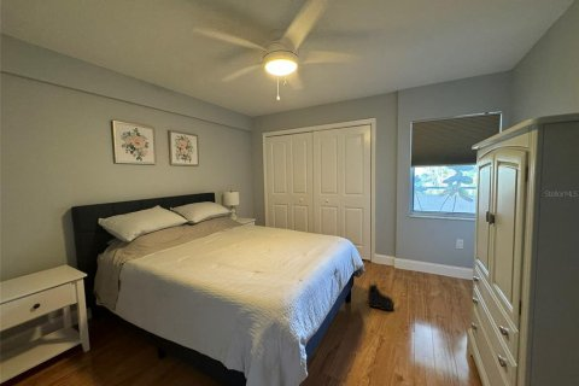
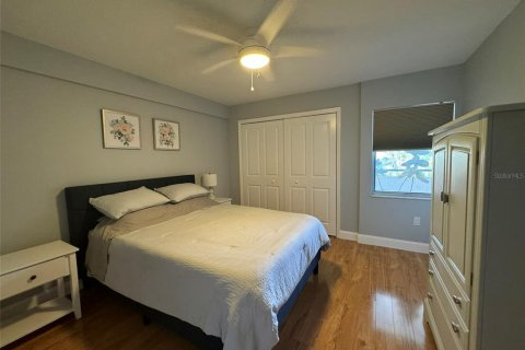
- boots (380, 296)
